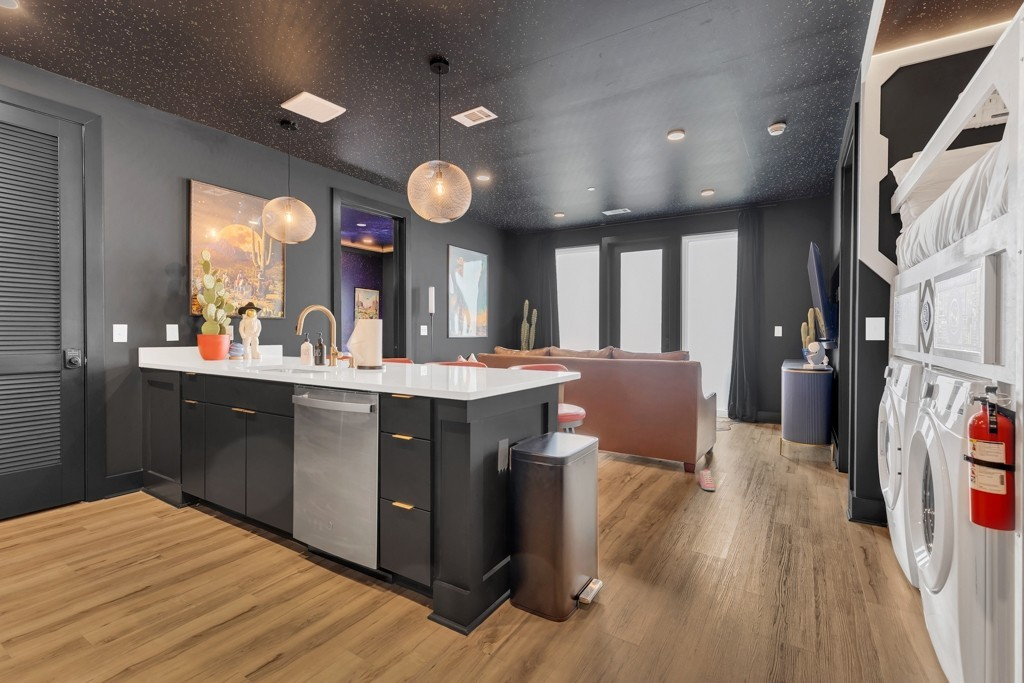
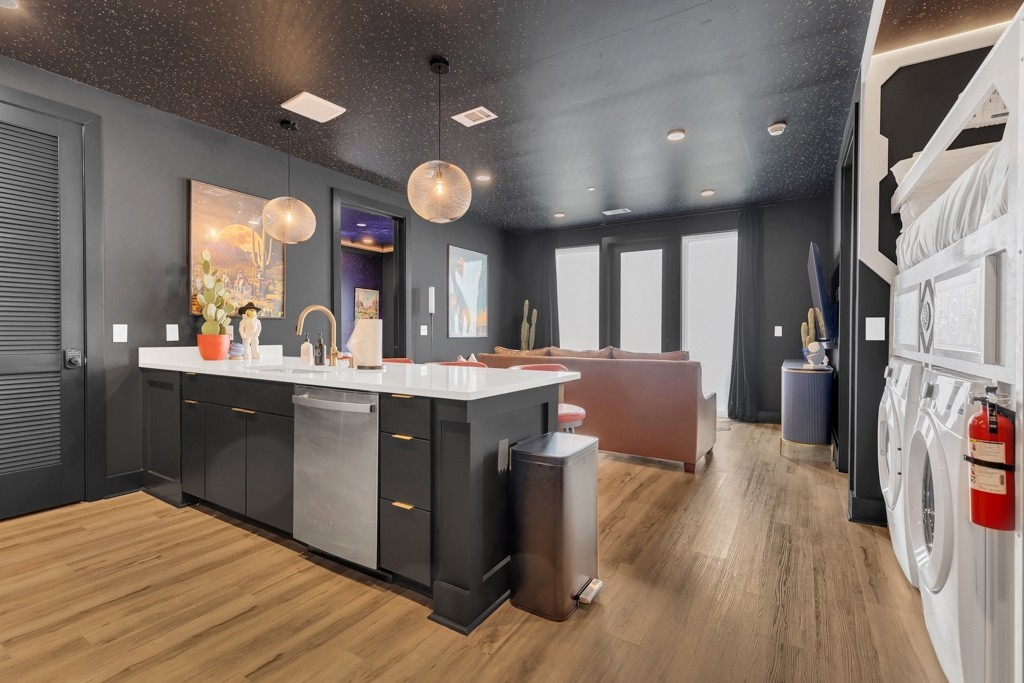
- sneaker (706, 479)
